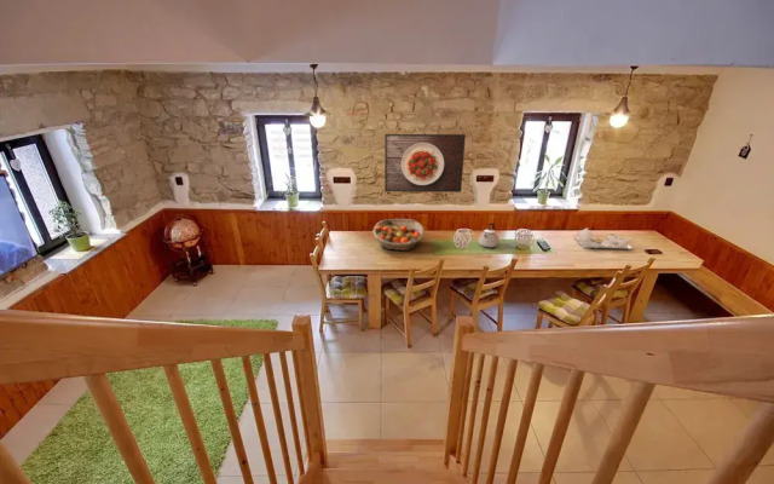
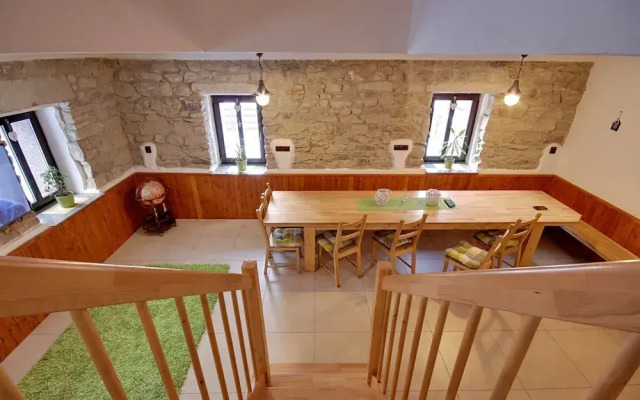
- tea set (601, 238)
- fruit basket (398, 234)
- kettle (489, 234)
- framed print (423, 163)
